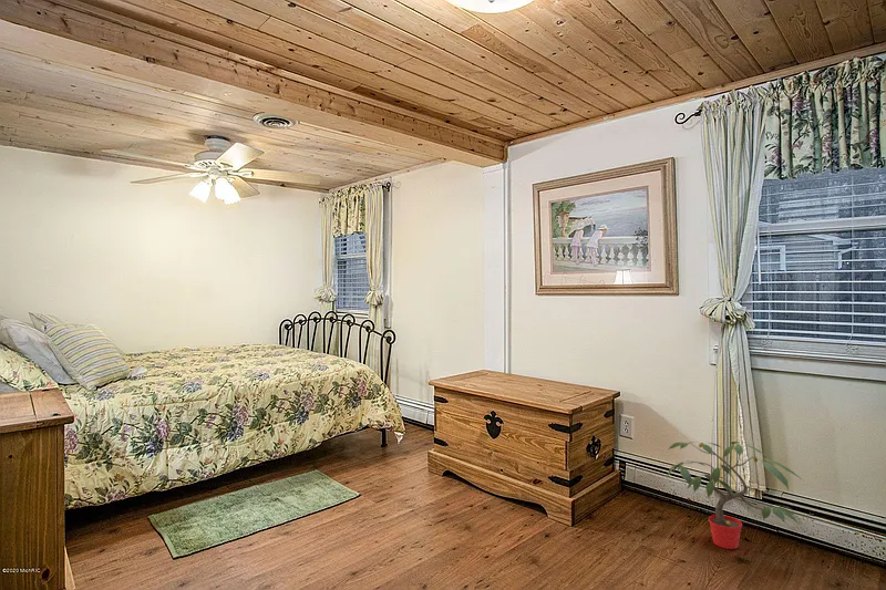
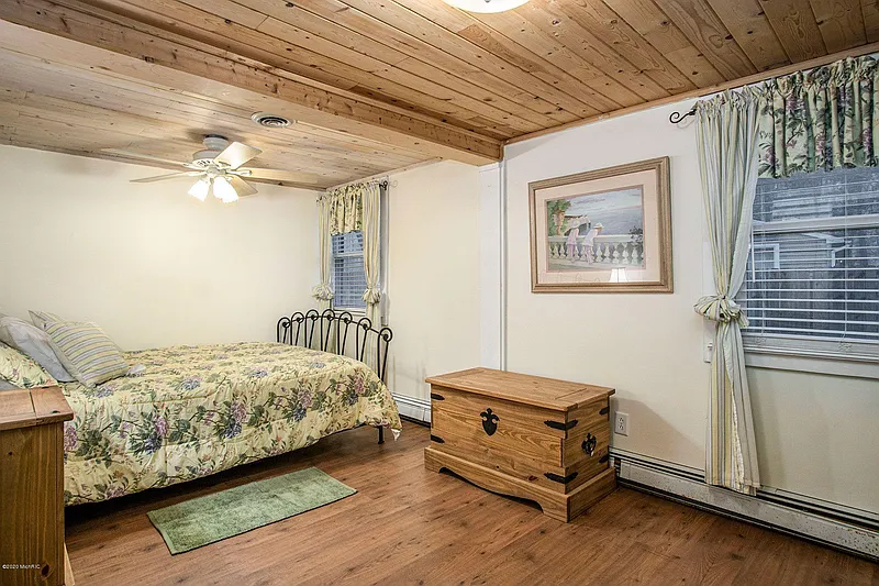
- potted plant (728, 494)
